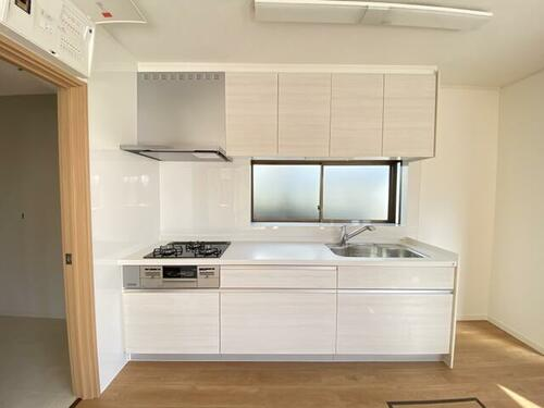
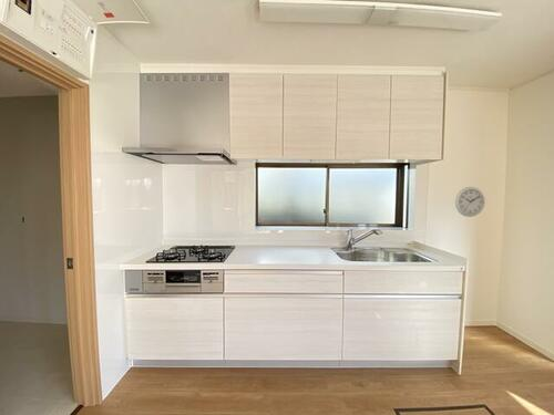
+ wall clock (470, 201)
